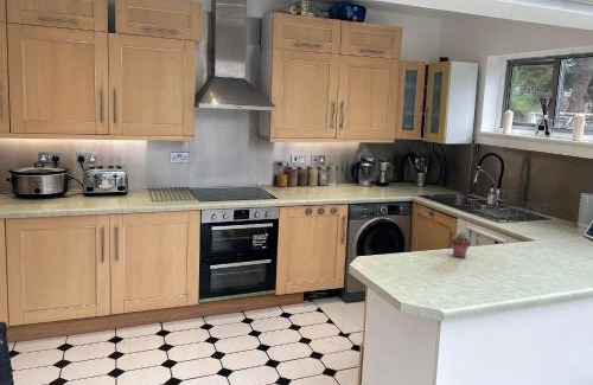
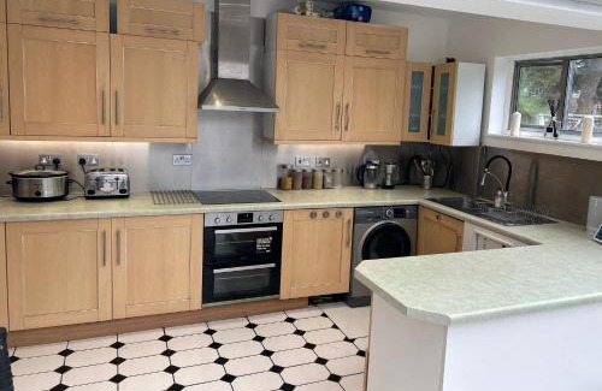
- potted succulent (460, 244)
